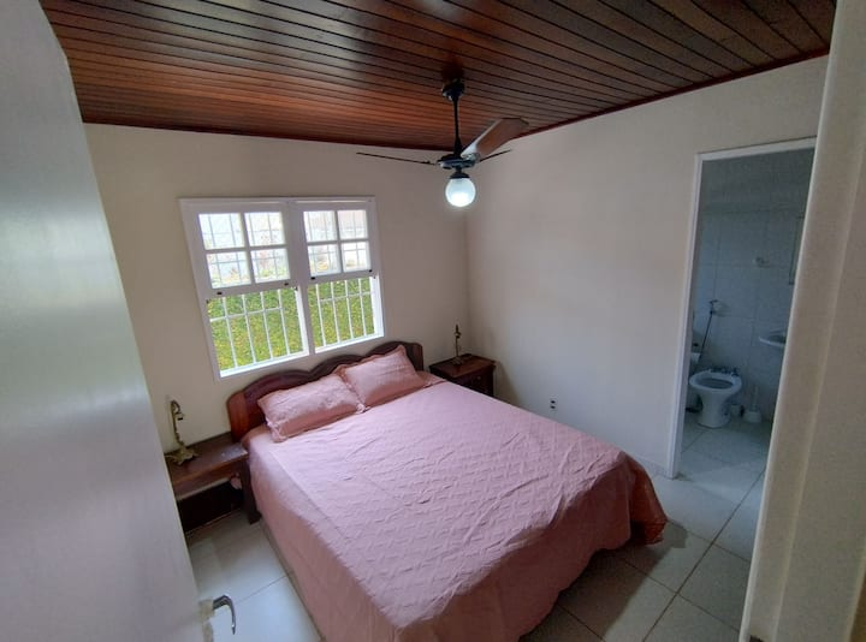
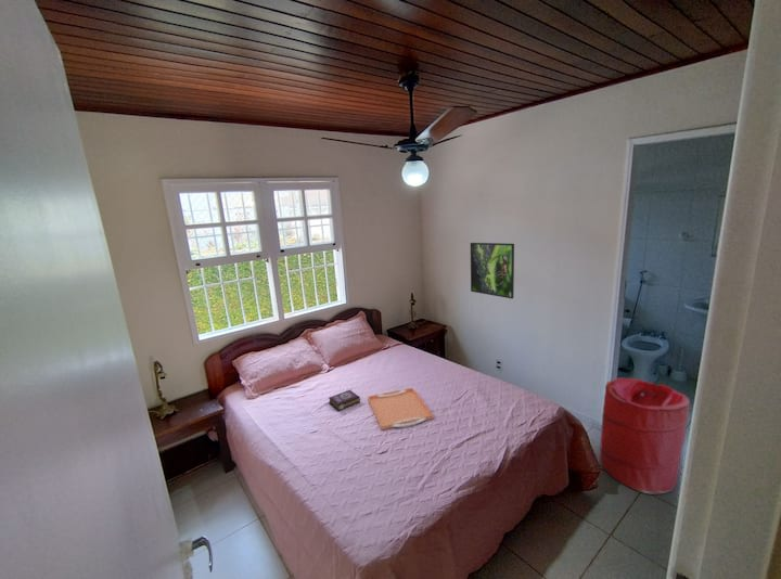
+ laundry hamper (641, 429)
+ book (344, 399)
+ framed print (490, 269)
+ serving tray (398, 407)
